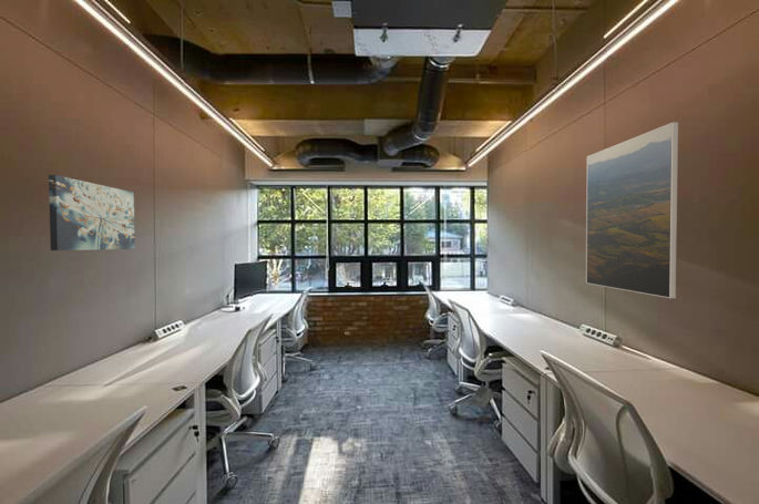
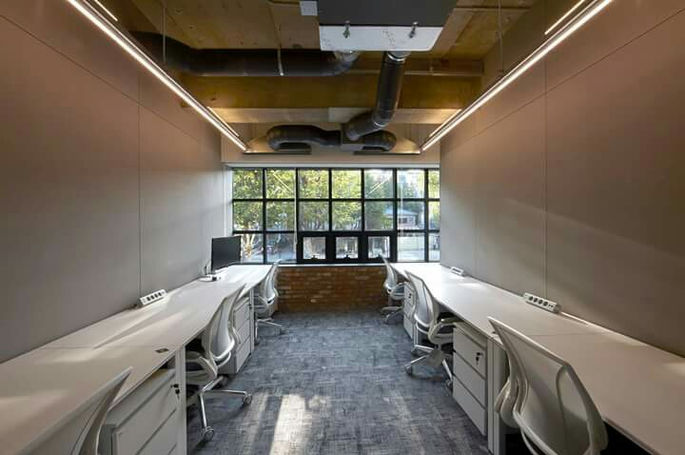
- wall art (98, 217)
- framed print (624, 216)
